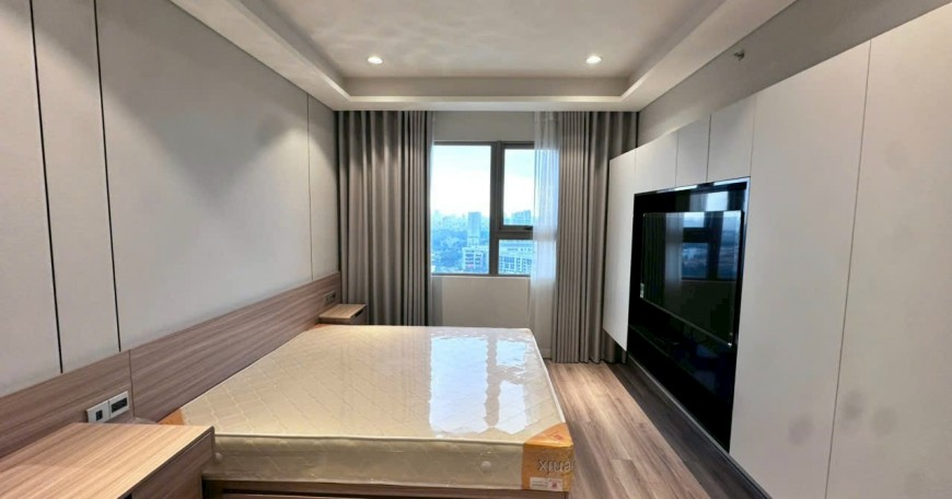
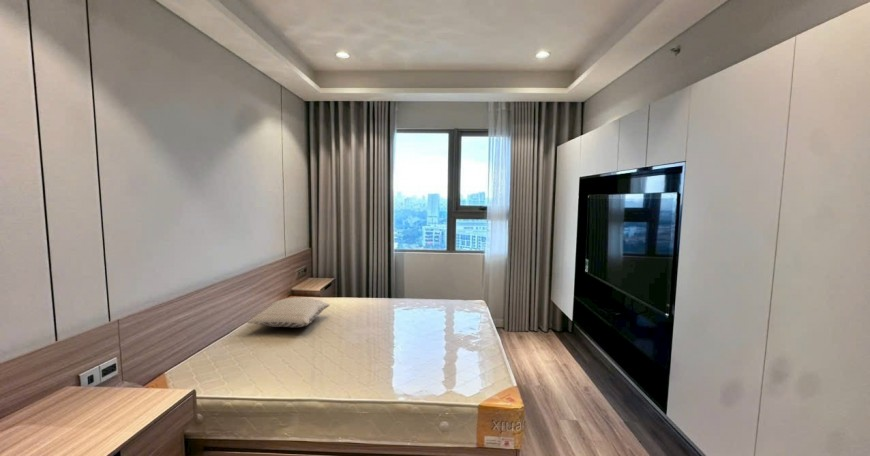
+ pillow (291, 313)
